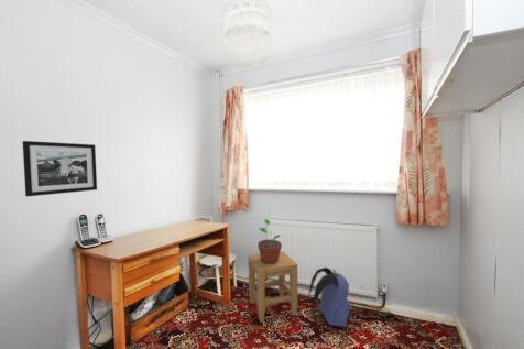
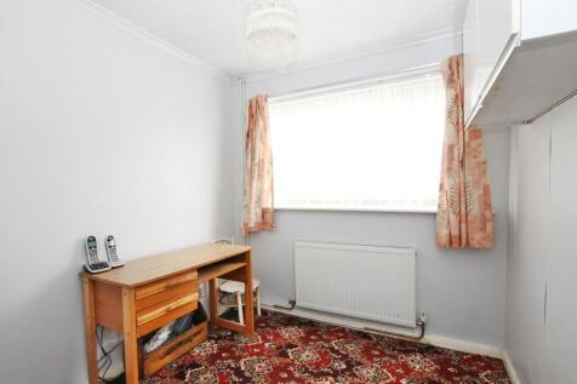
- backpack (327, 294)
- picture frame (63, 167)
- potted plant (269, 241)
- stool (272, 284)
